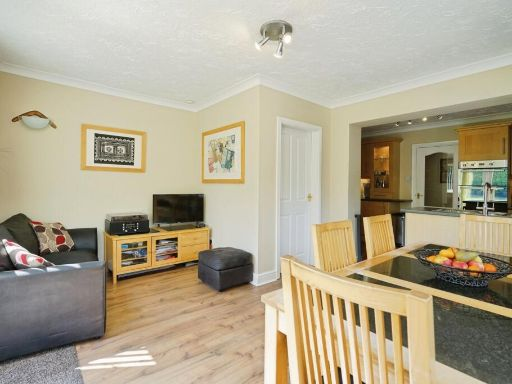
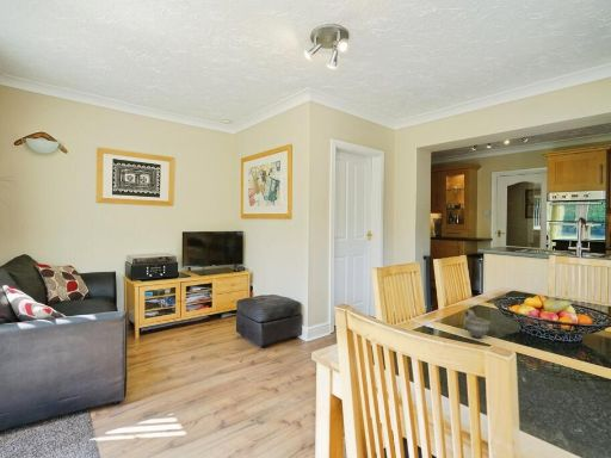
+ cup (476, 323)
